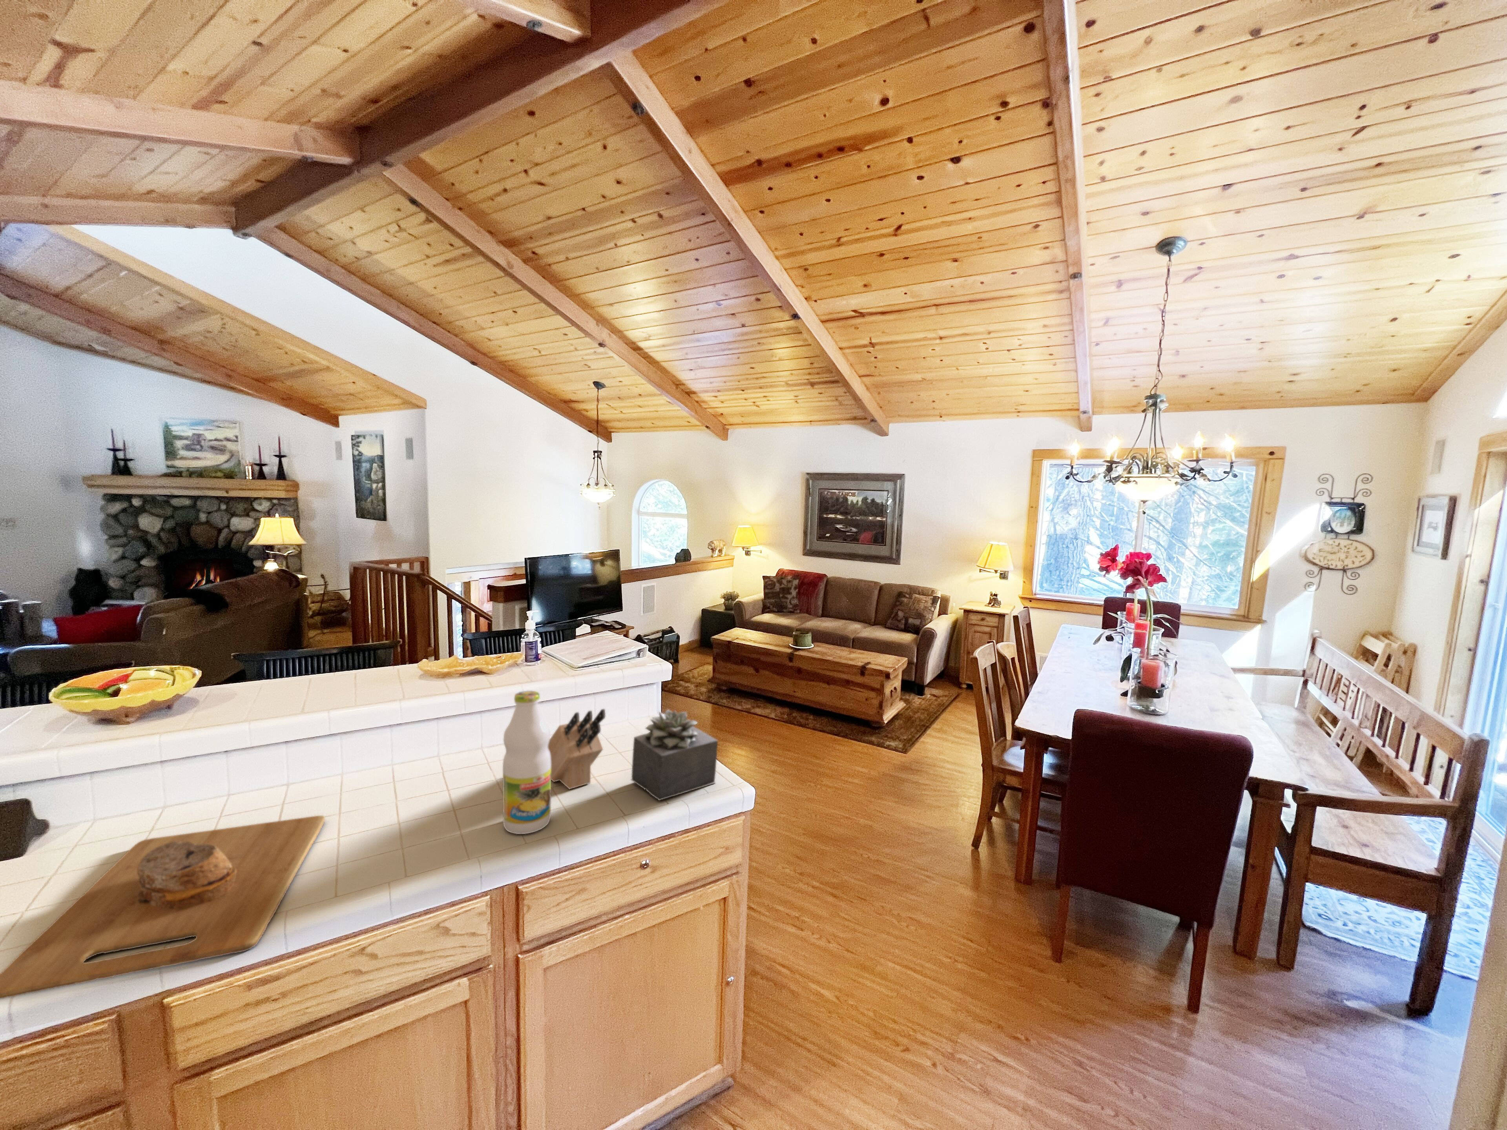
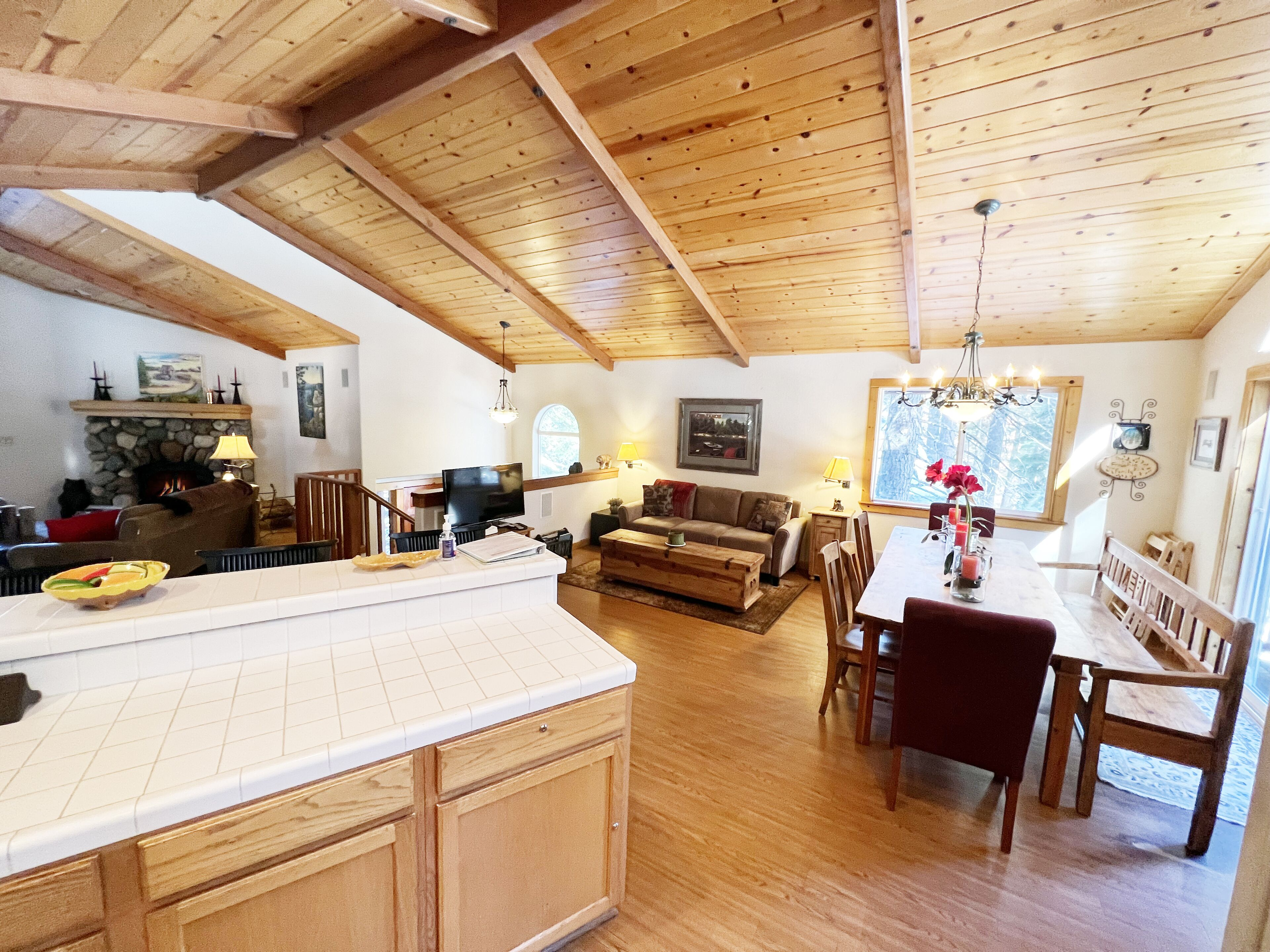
- bottle (527, 760)
- cutting board (190, 869)
- succulent plant (674, 747)
- knife block (571, 738)
